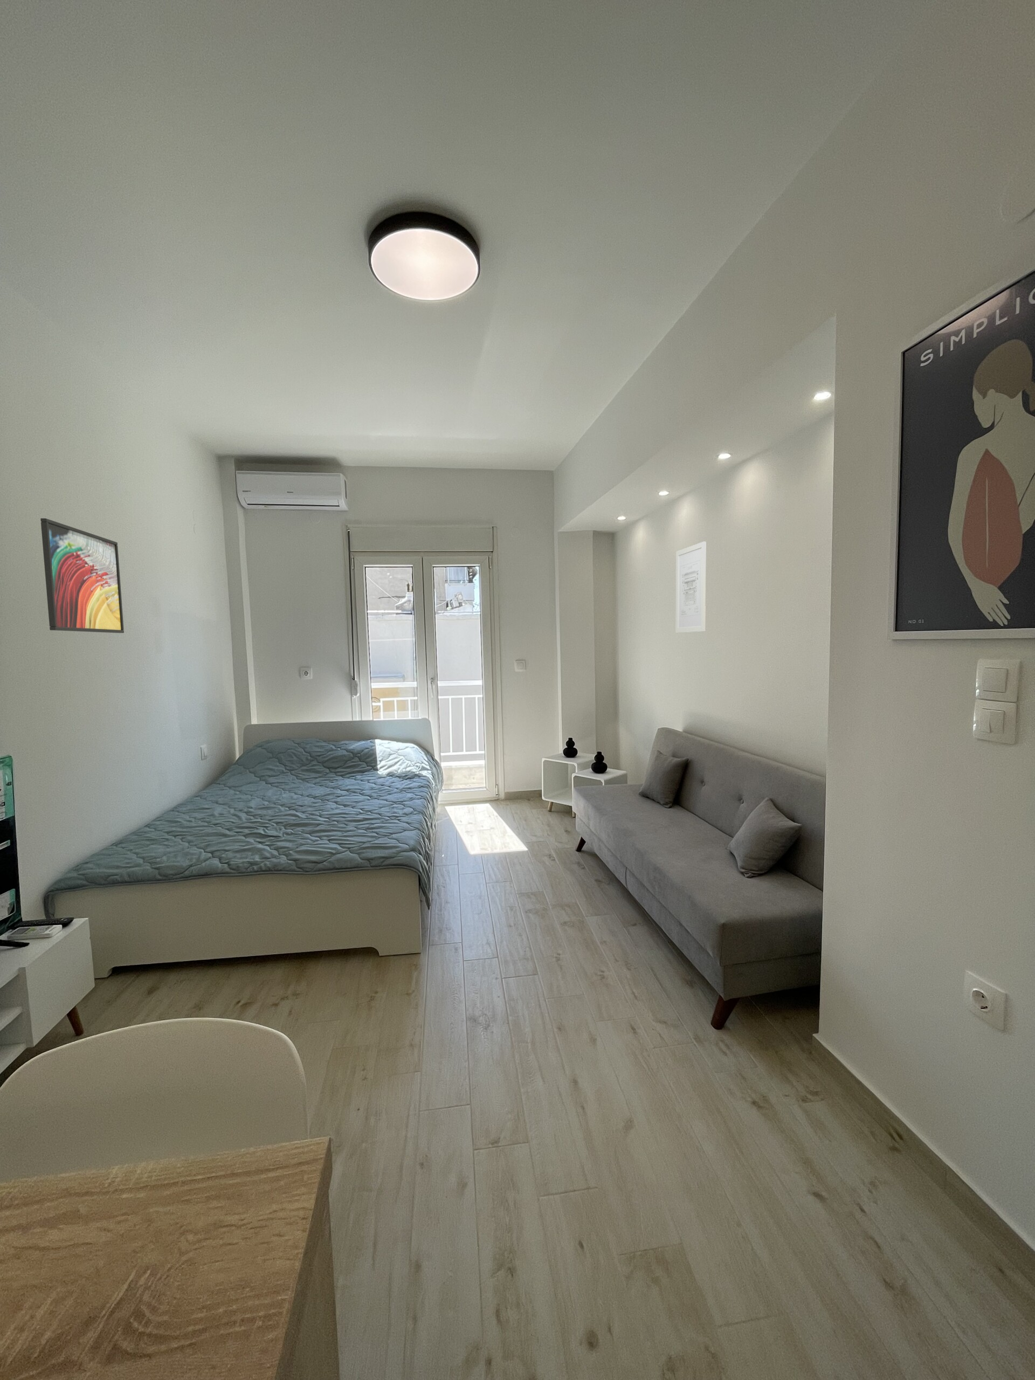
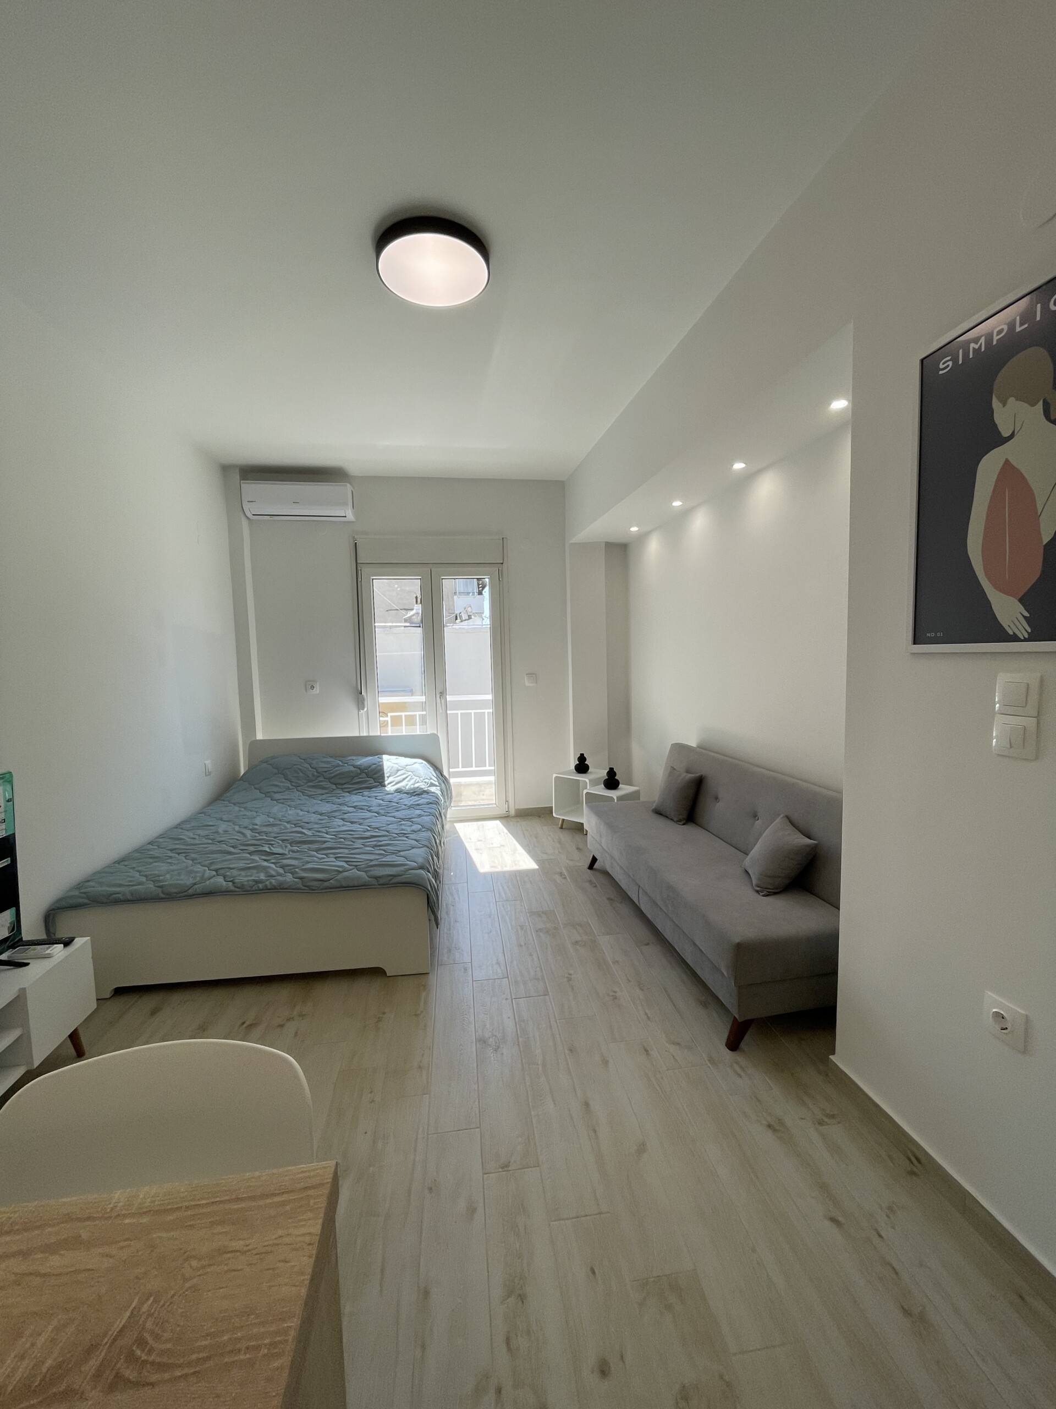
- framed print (87, 581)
- wall art (690, 589)
